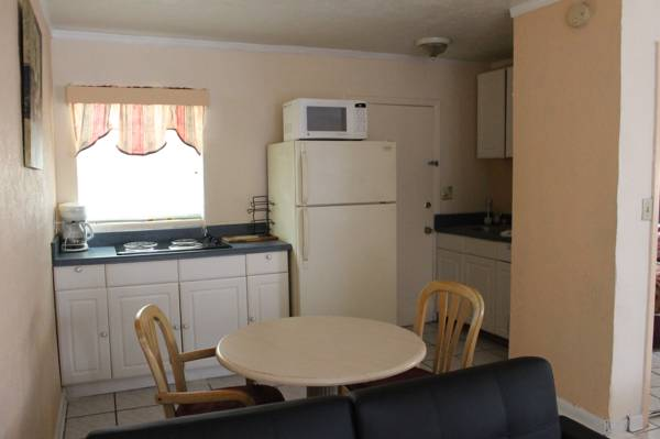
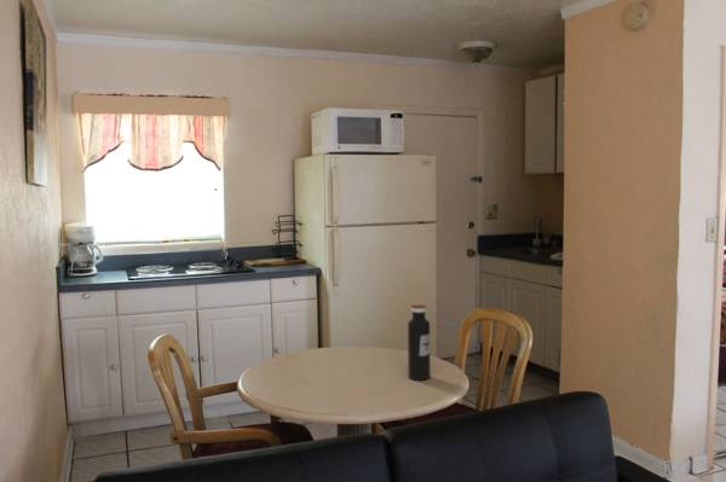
+ water bottle (419, 341)
